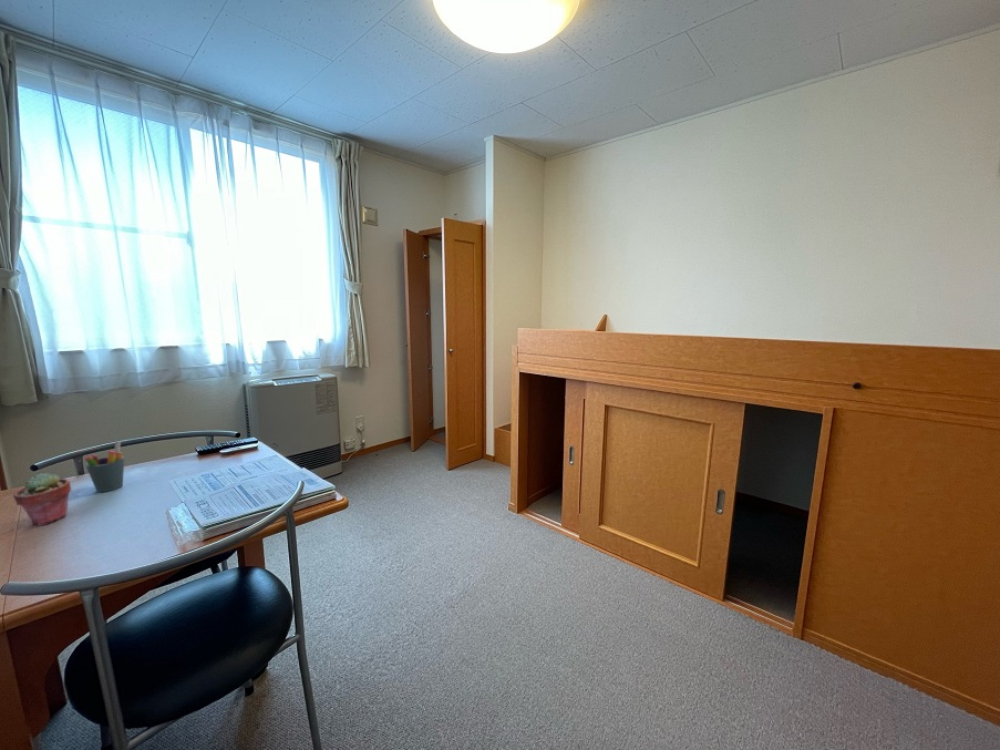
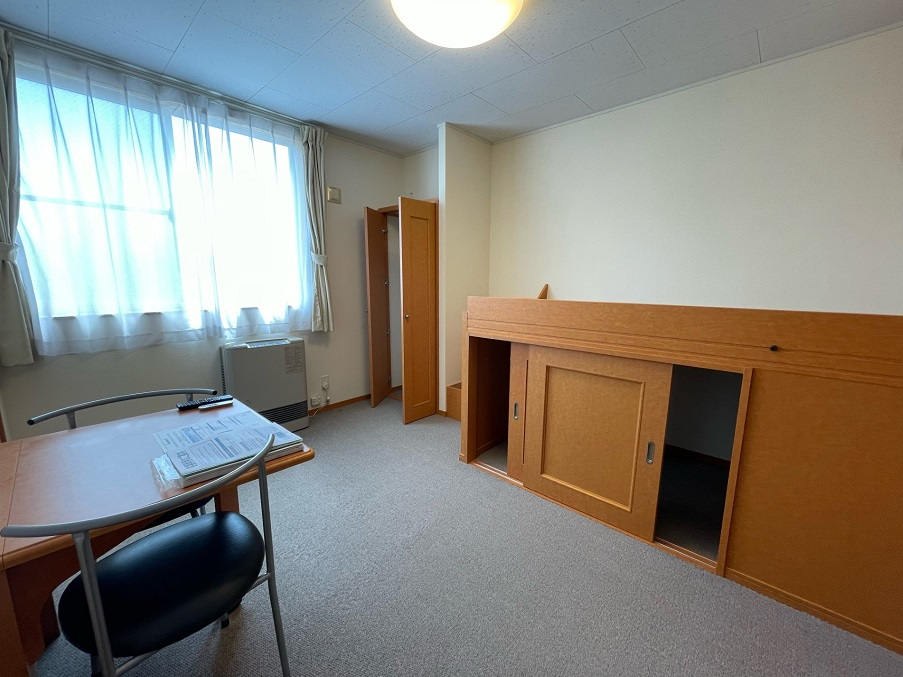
- potted succulent (44, 495)
- pen holder (106, 466)
